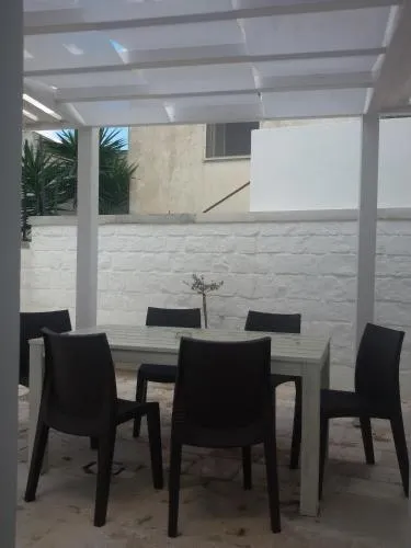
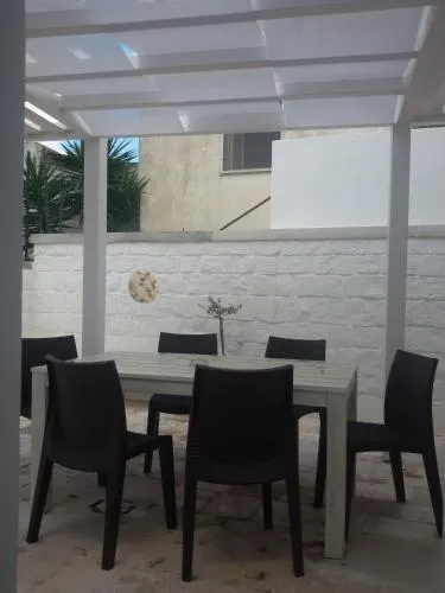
+ decorative plate (144, 286)
